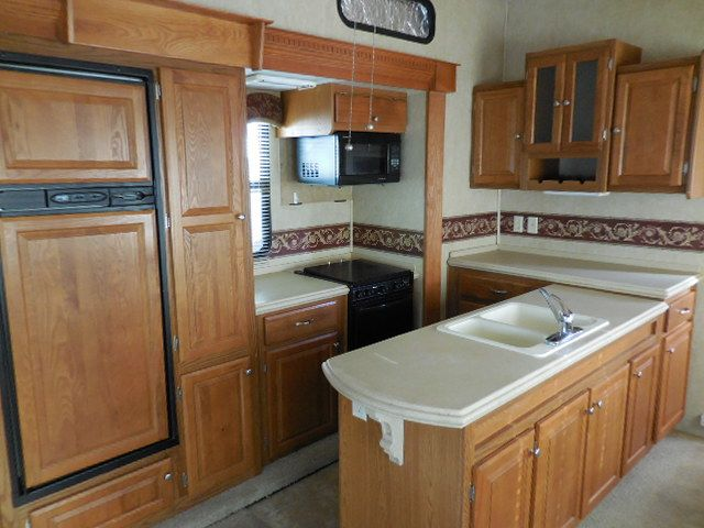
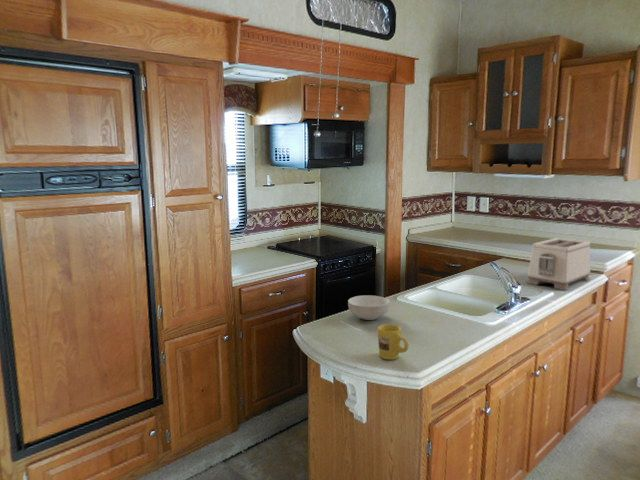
+ cereal bowl (368, 308)
+ toaster (559, 262)
+ mug (393, 343)
